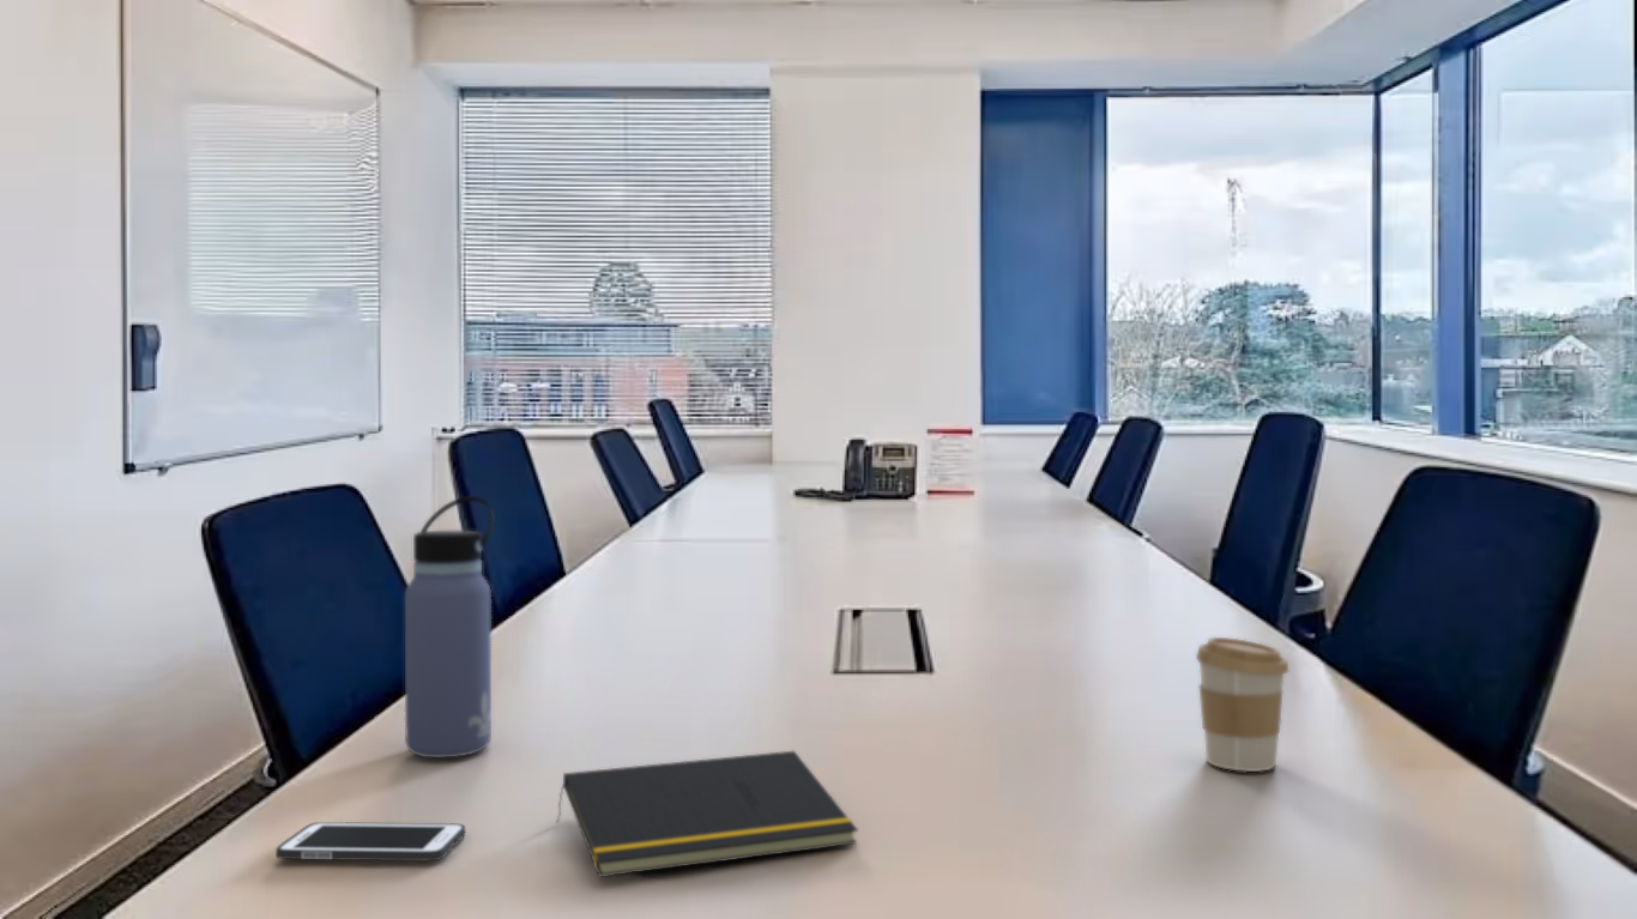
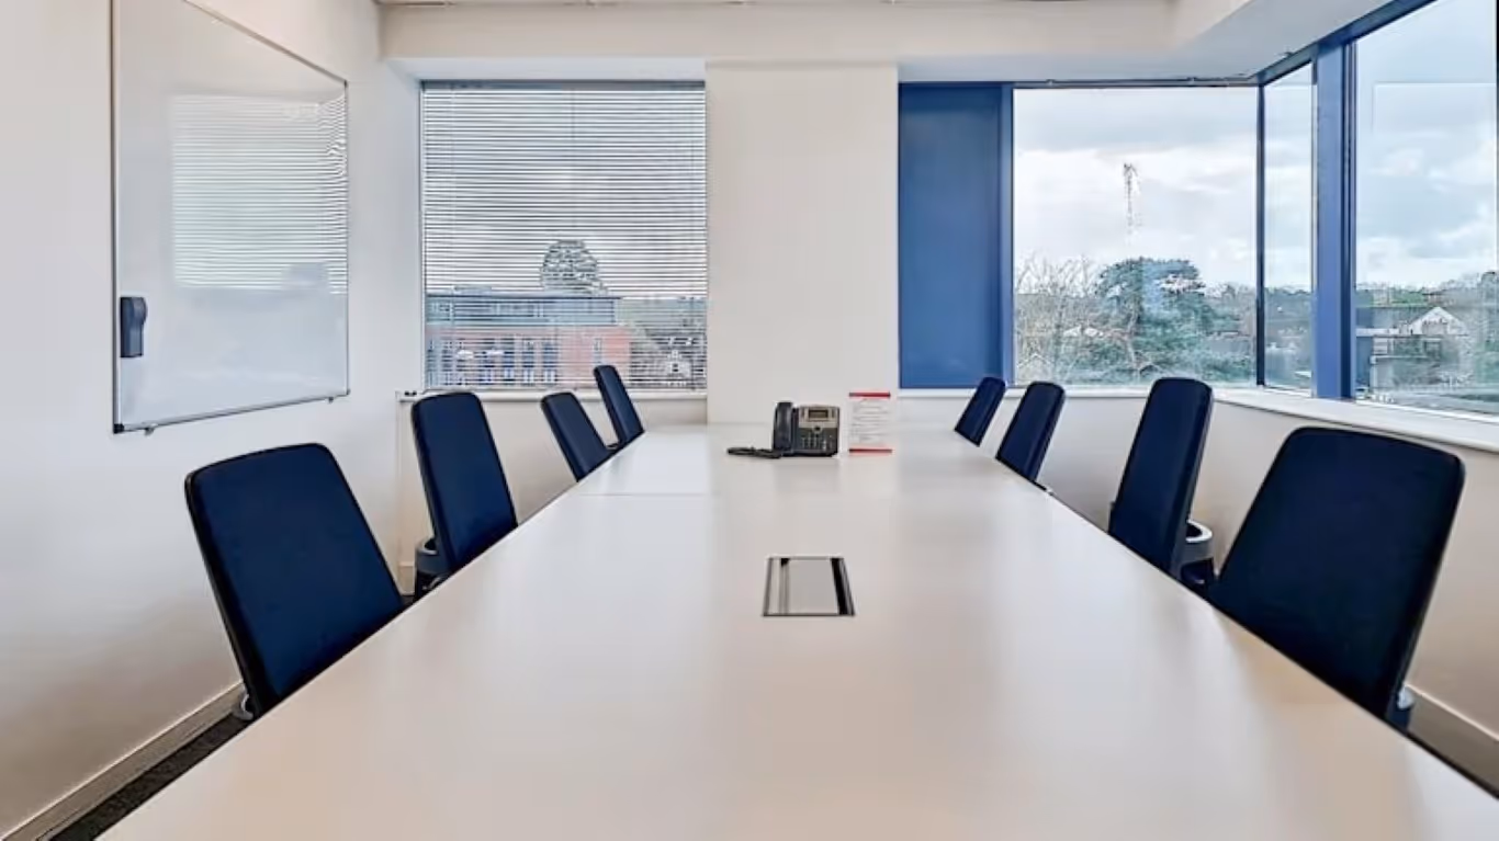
- coffee cup (1240, 701)
- water bottle (451, 623)
- cell phone (373, 841)
- notepad (706, 806)
